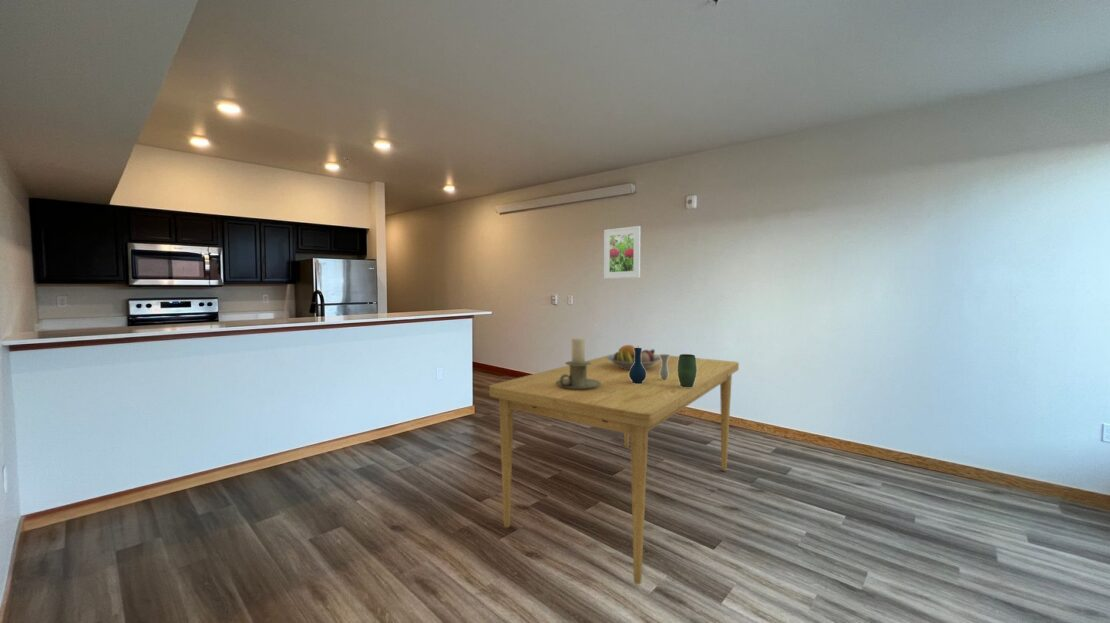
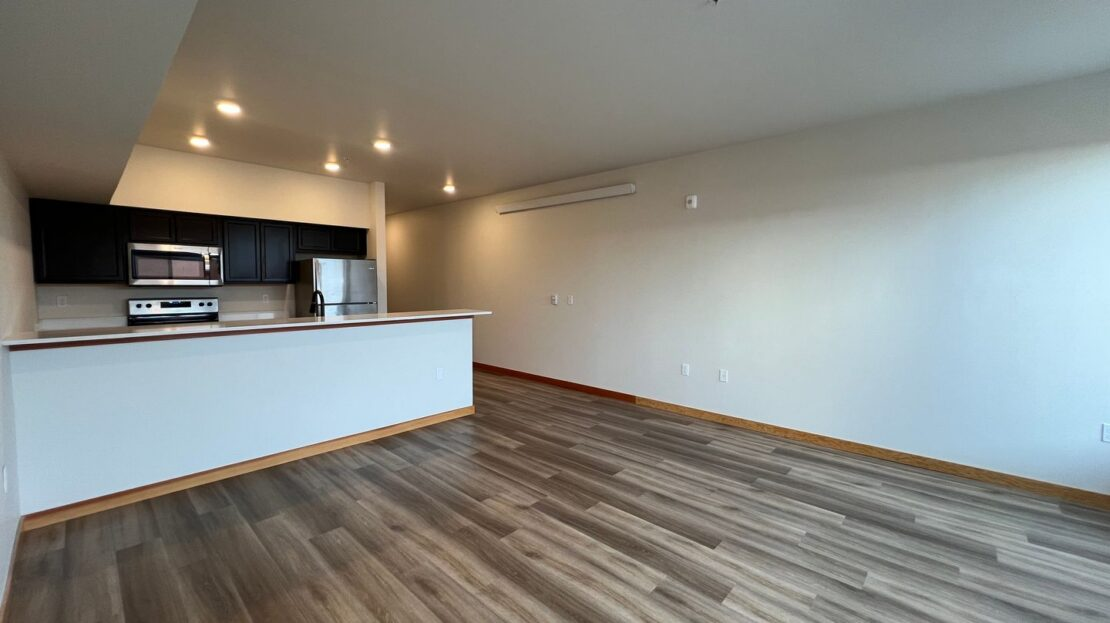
- fruit bowl (633, 355)
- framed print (621, 253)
- vase (664, 365)
- dining table (631, 433)
- candle holder (578, 361)
